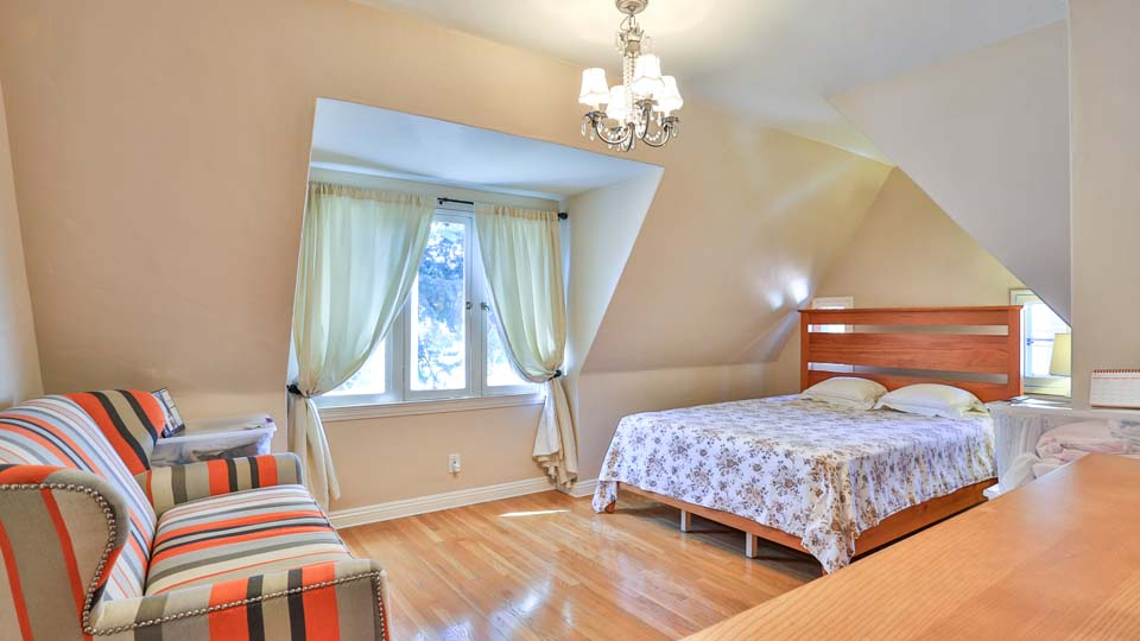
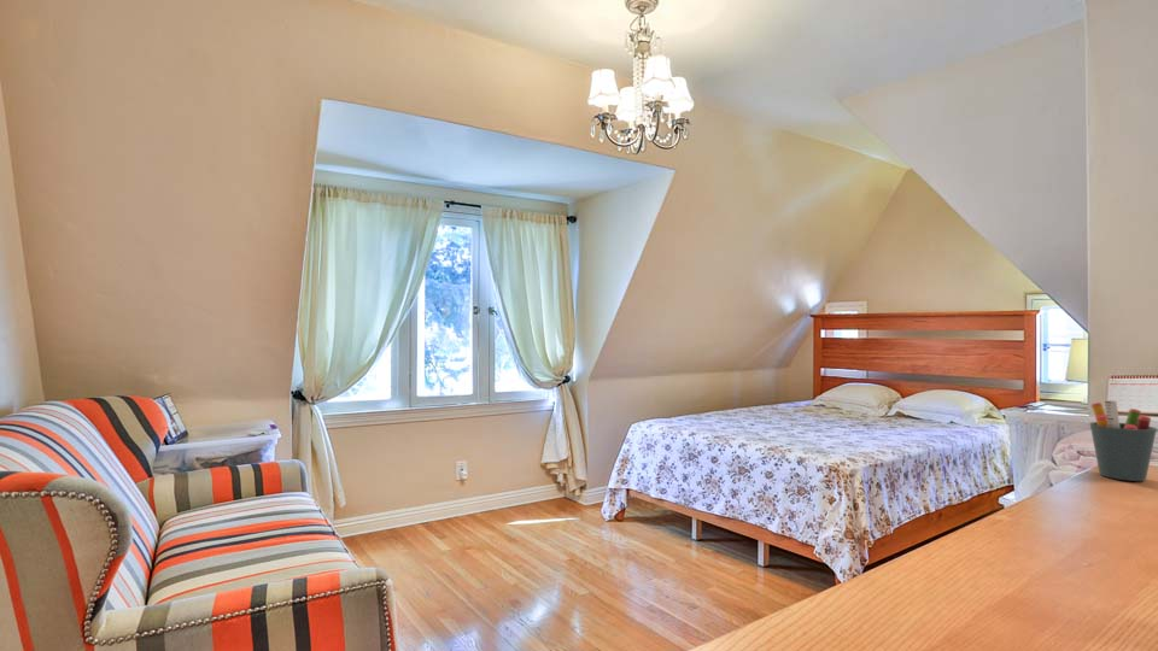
+ pen holder (1121, 436)
